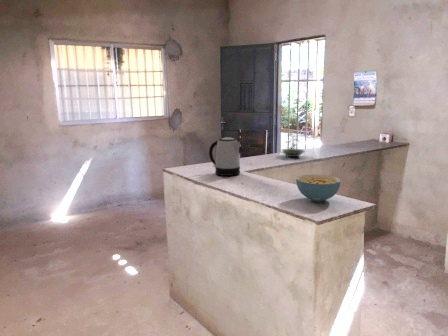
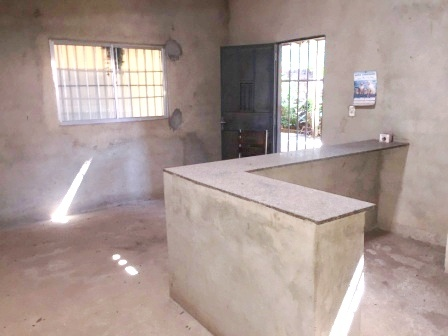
- cereal bowl (317, 189)
- kettle (224, 155)
- terrarium (292, 136)
